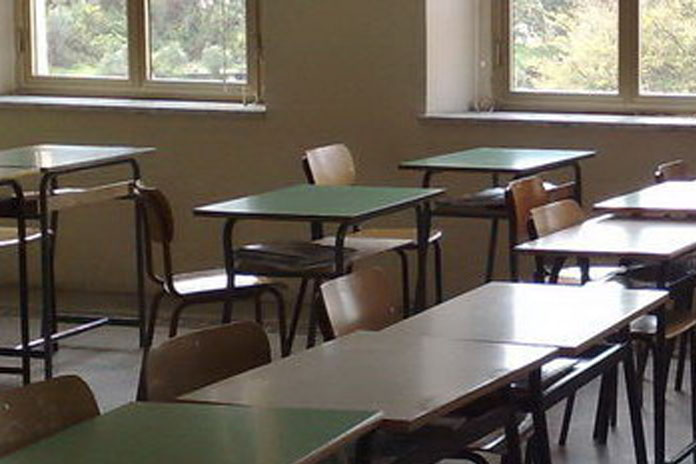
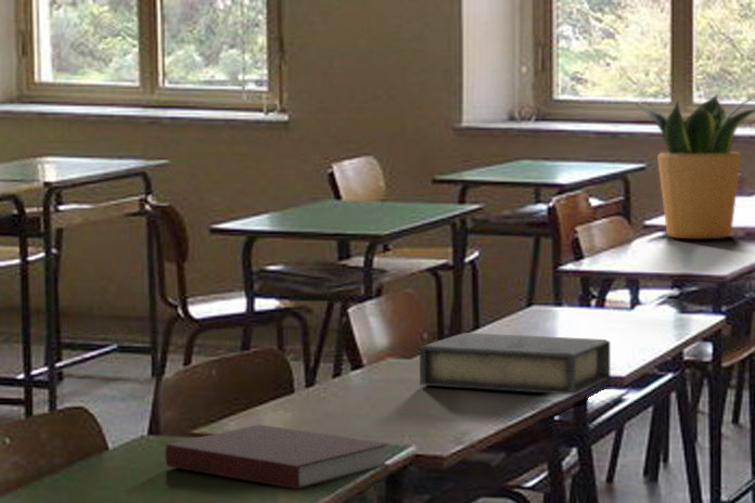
+ potted plant (699, 164)
+ notebook (277, 454)
+ book (515, 361)
